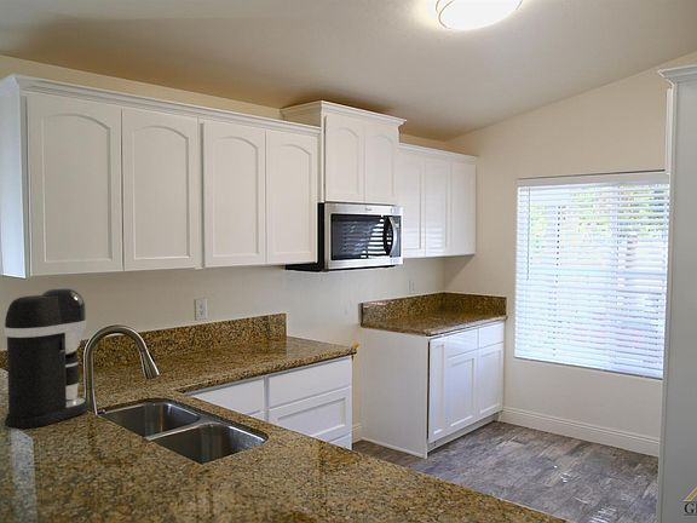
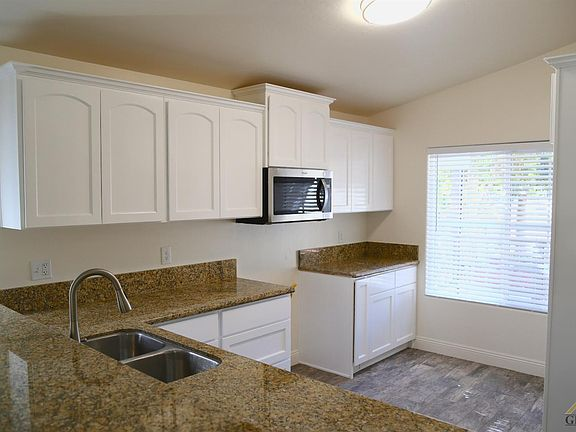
- coffee maker (47, 352)
